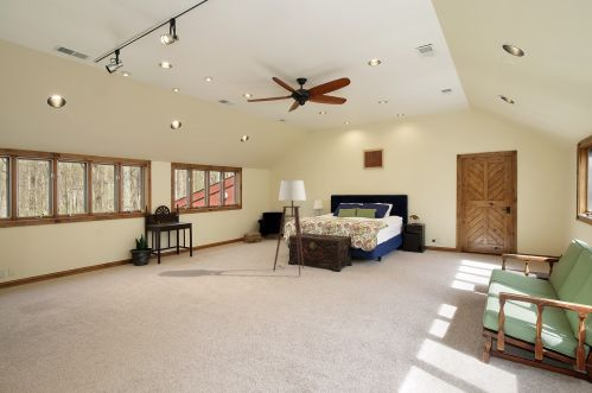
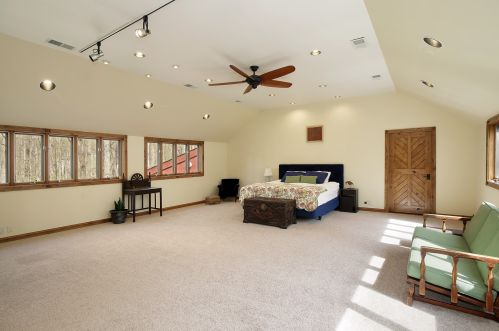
- floor lamp (291, 229)
